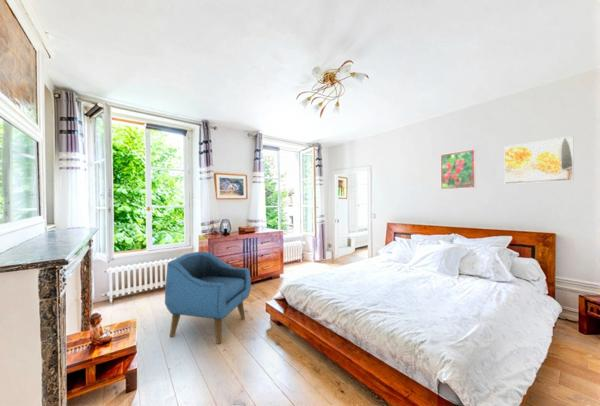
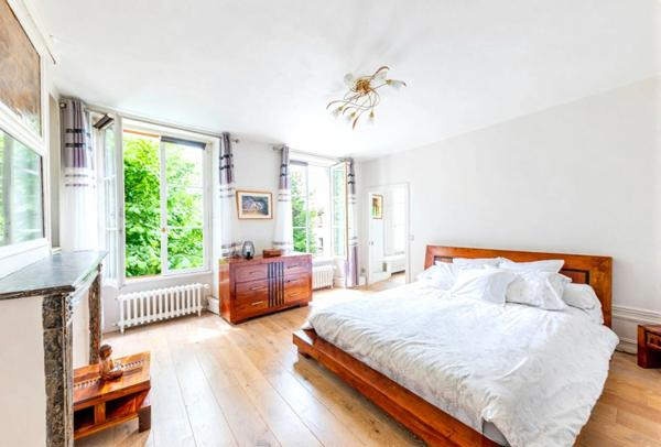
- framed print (457, 170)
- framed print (536, 162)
- armchair (211, 290)
